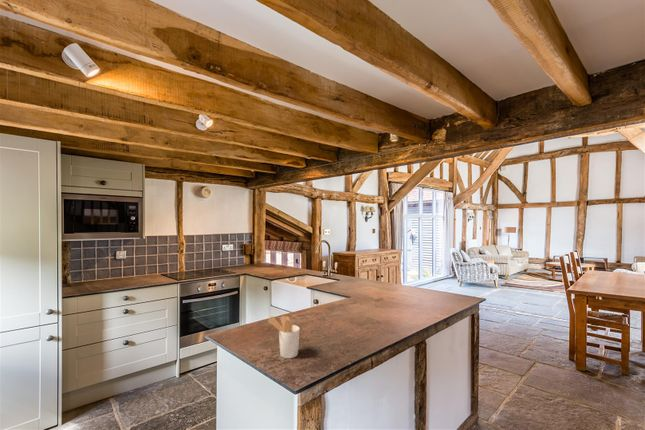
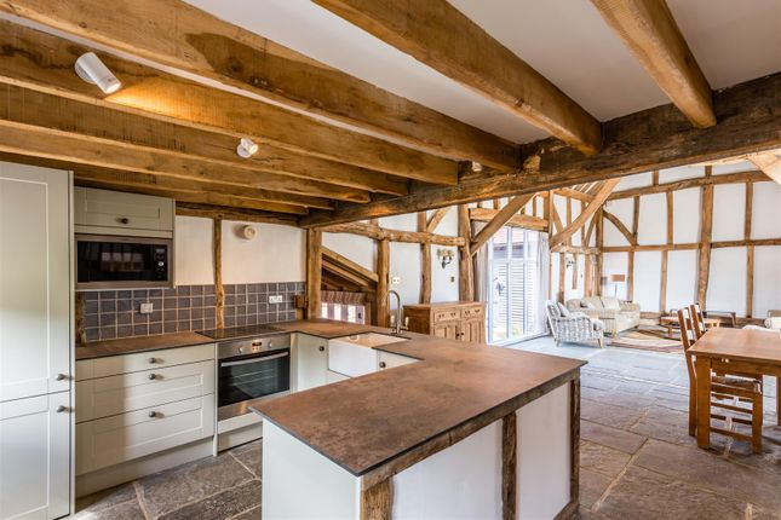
- utensil holder (283, 335)
